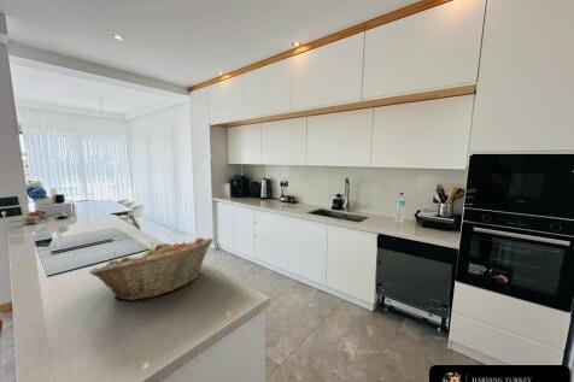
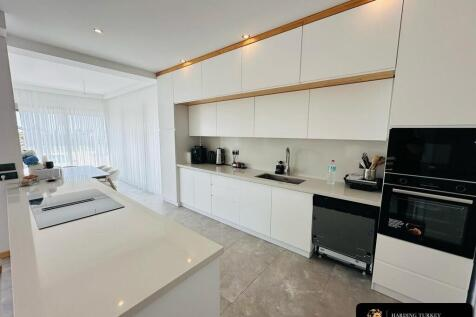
- fruit basket (159, 261)
